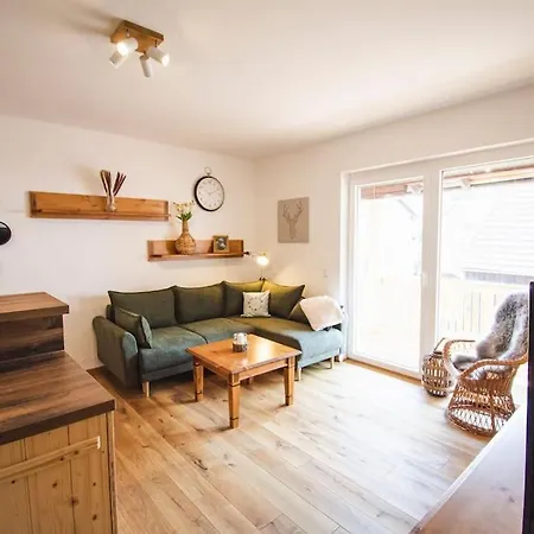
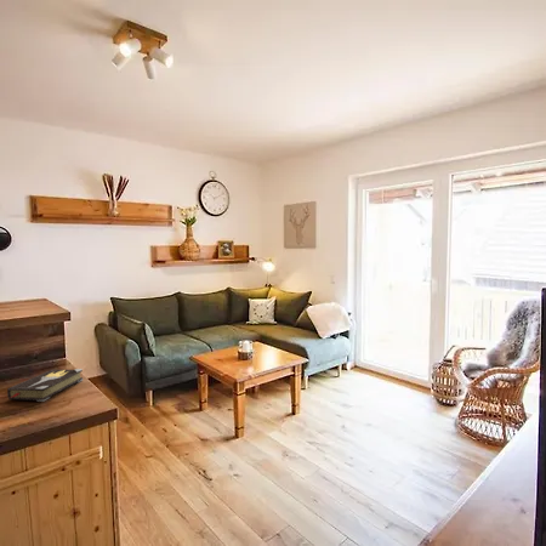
+ hardback book (47, 382)
